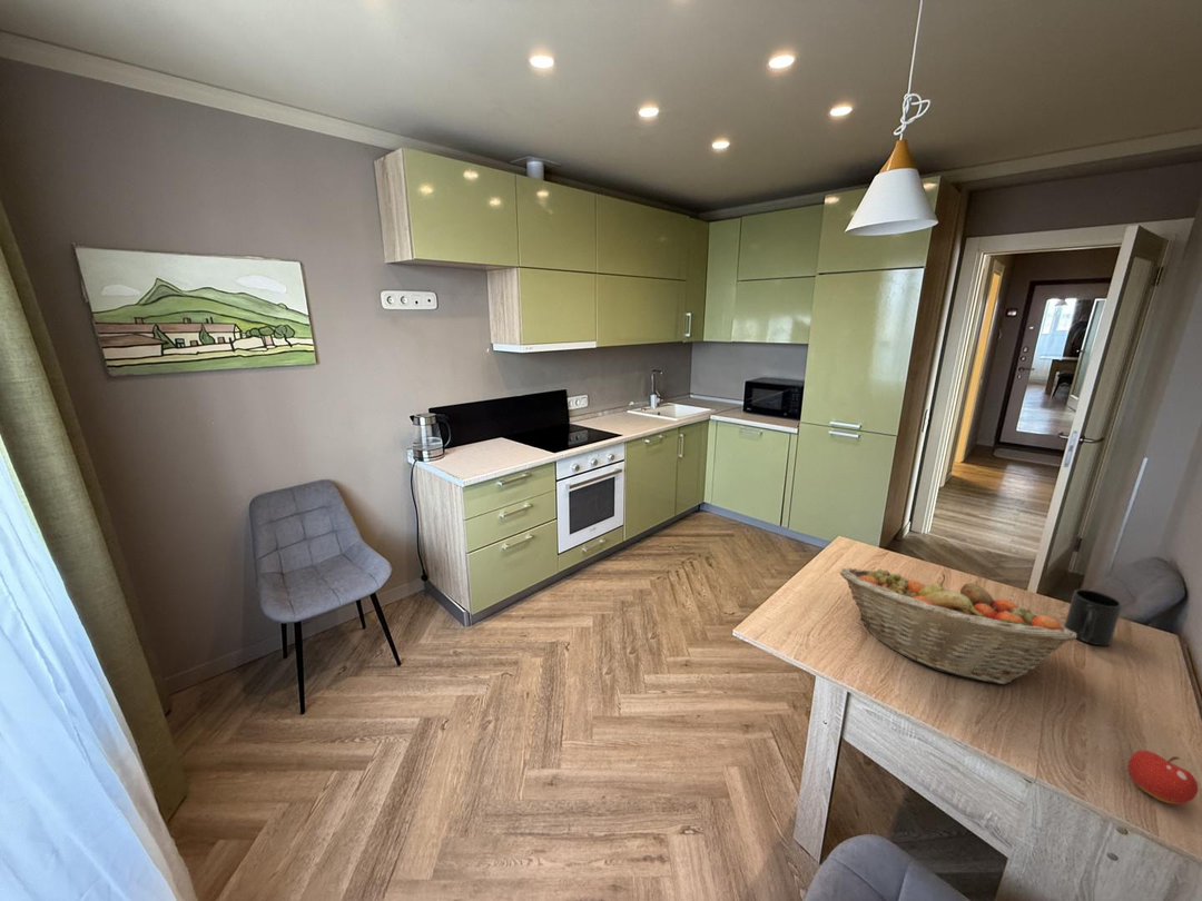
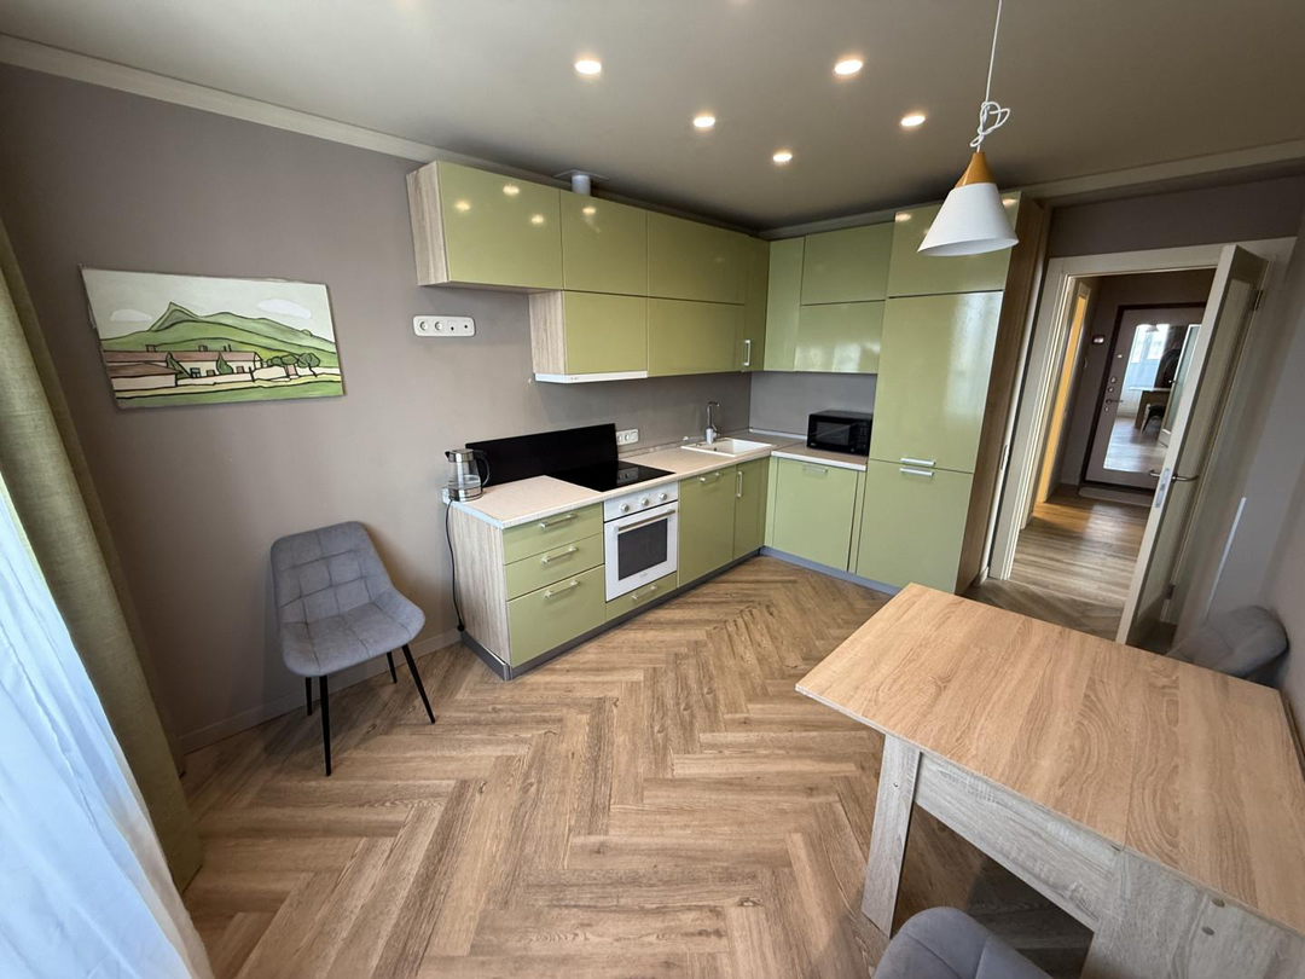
- mug (1091, 620)
- fruit basket (940, 611)
- fruit (1160, 775)
